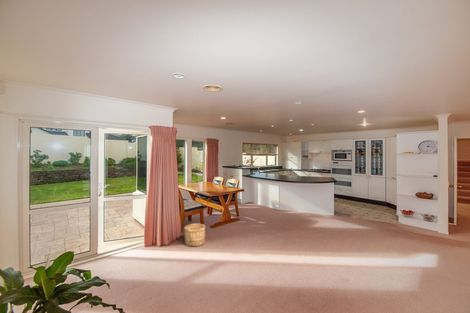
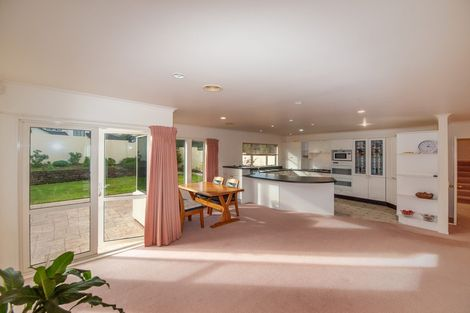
- wooden bucket (195, 234)
